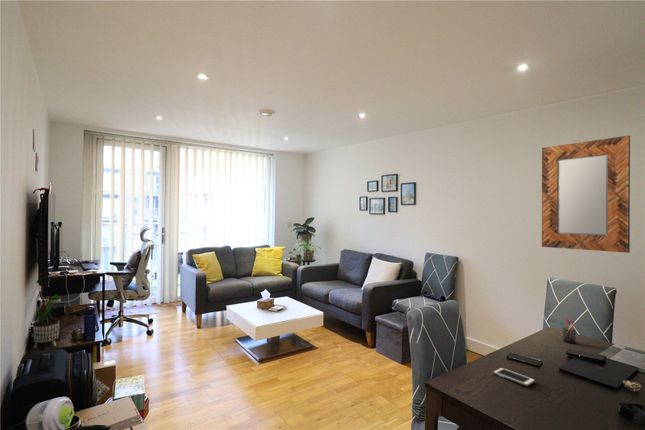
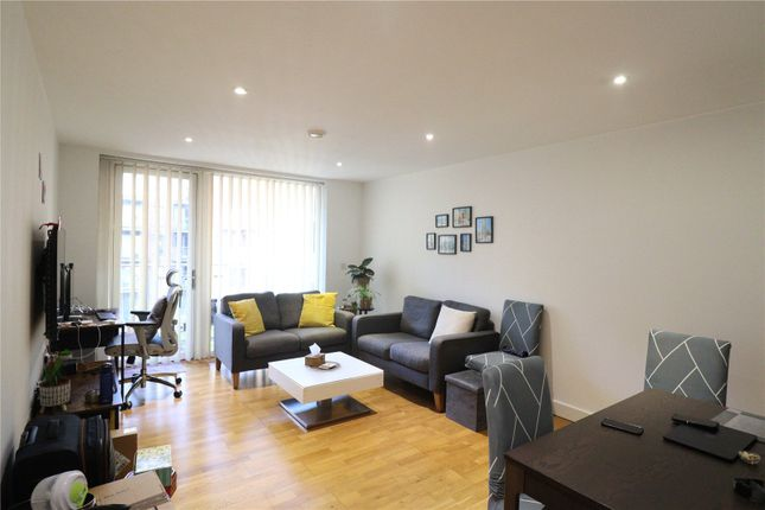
- home mirror (582, 195)
- pen holder (567, 330)
- cell phone (513, 376)
